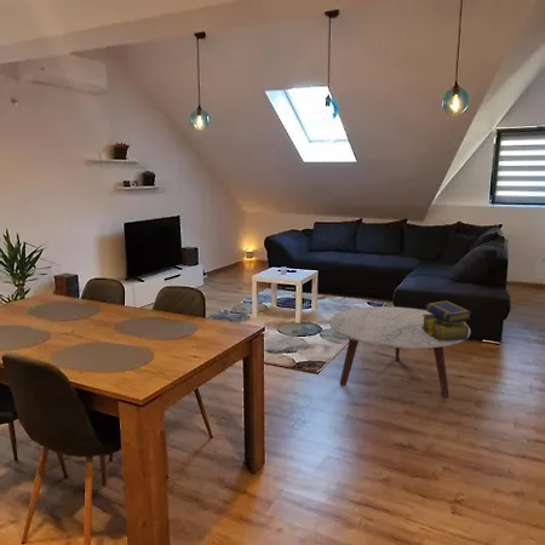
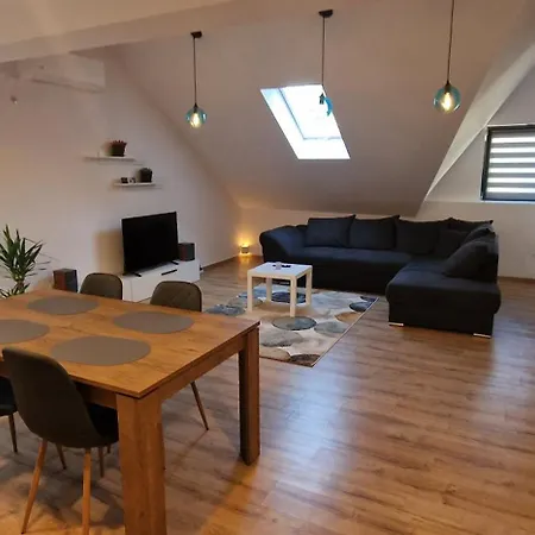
- coffee table (396, 351)
- stack of books (446, 320)
